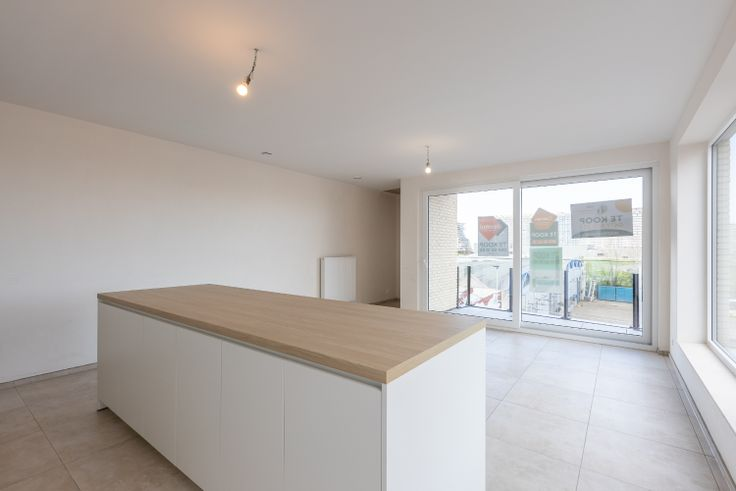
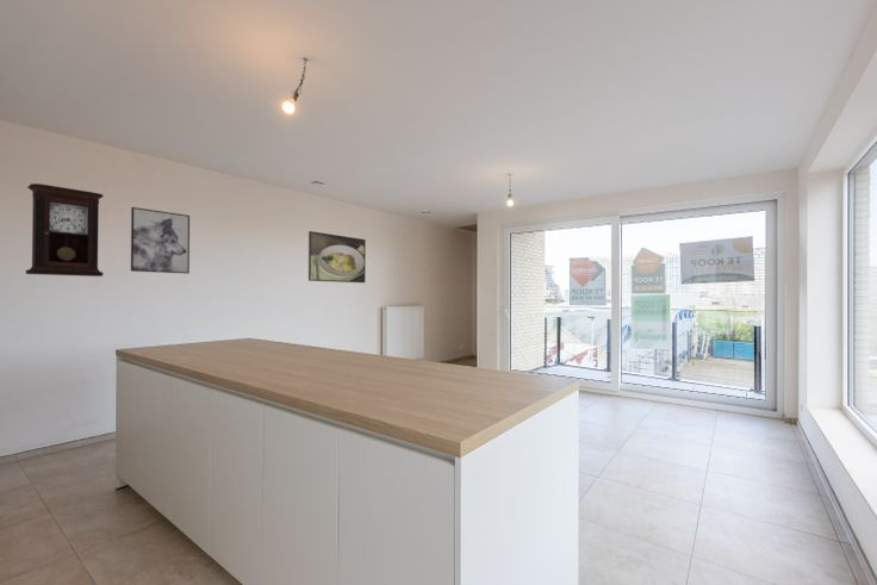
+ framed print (338, 259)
+ wall art (161, 242)
+ pendulum clock (67, 232)
